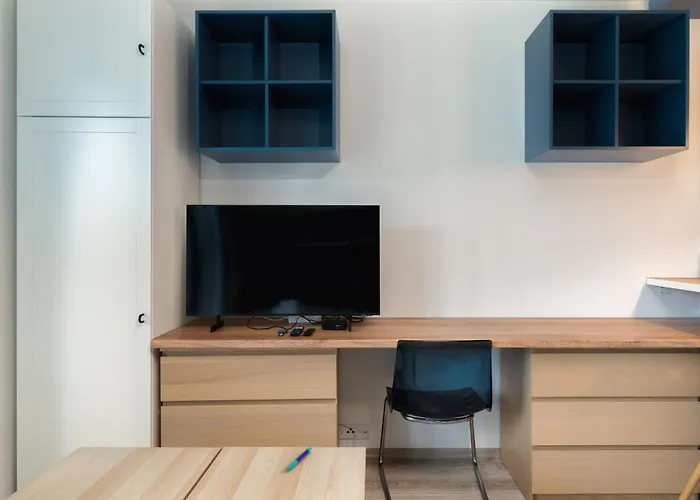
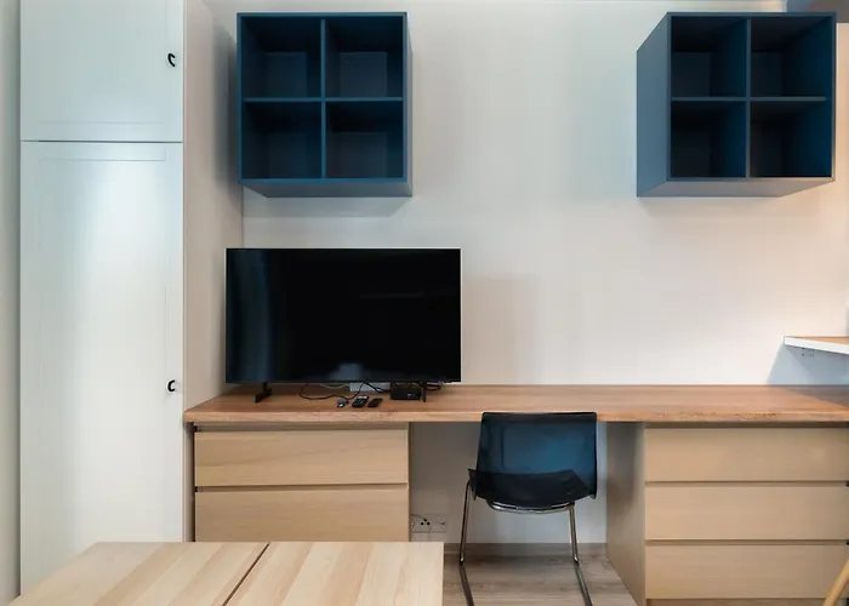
- pen (298, 458)
